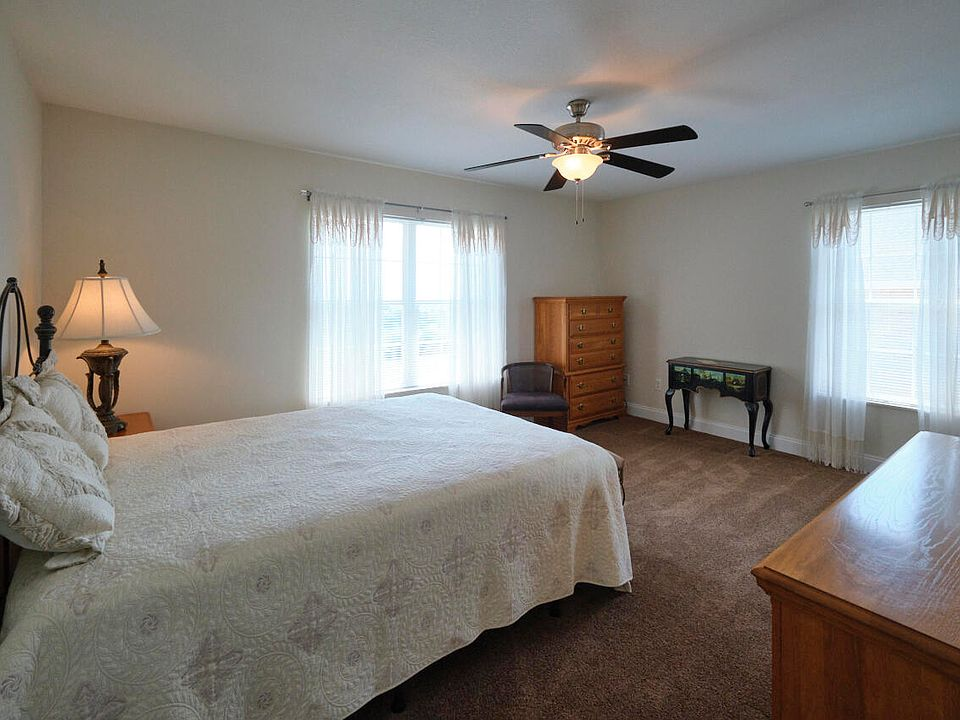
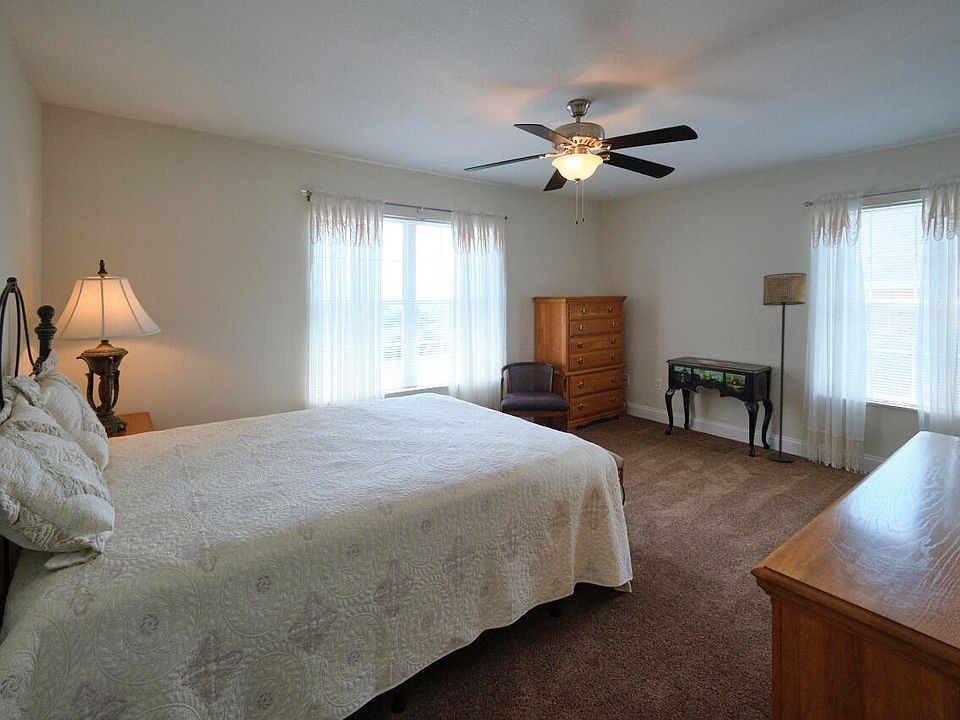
+ floor lamp (782, 367)
